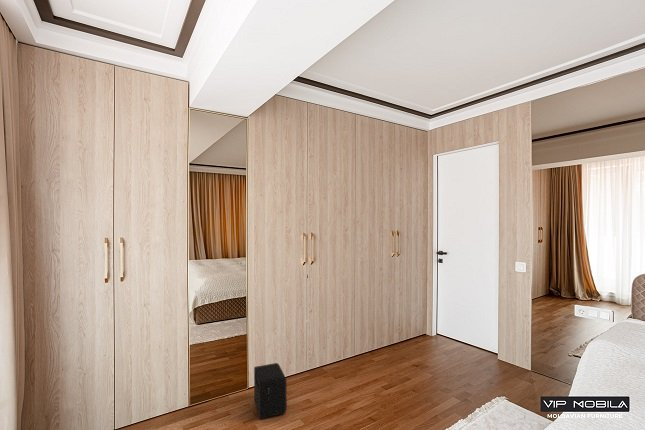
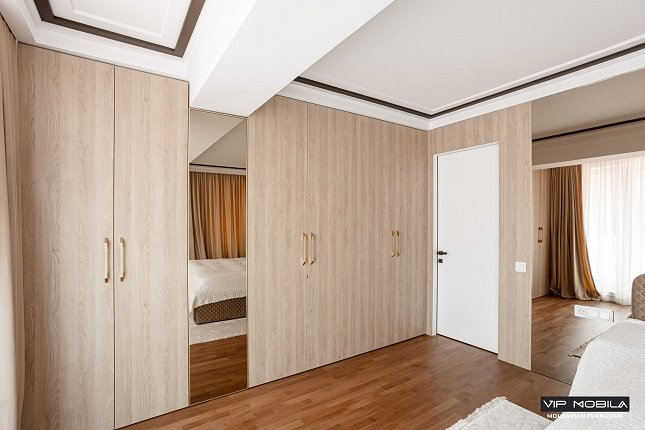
- air purifier (270, 389)
